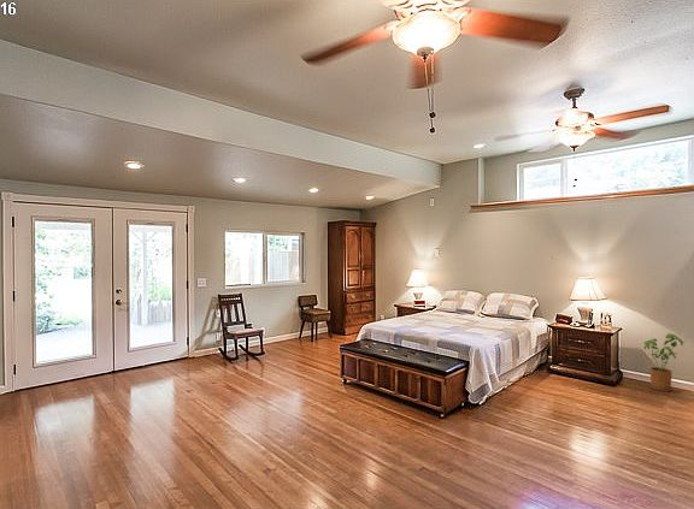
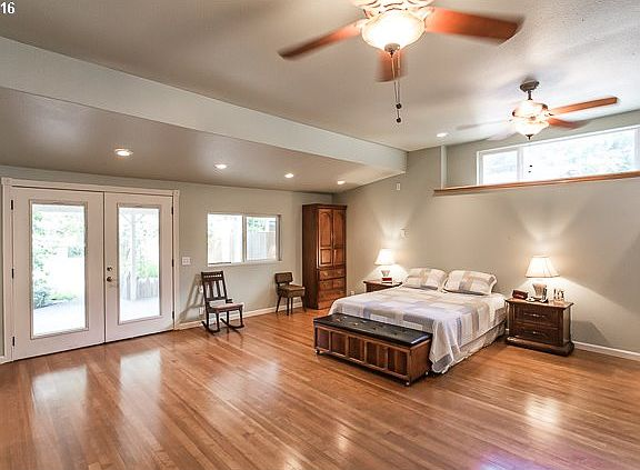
- house plant (661, 361)
